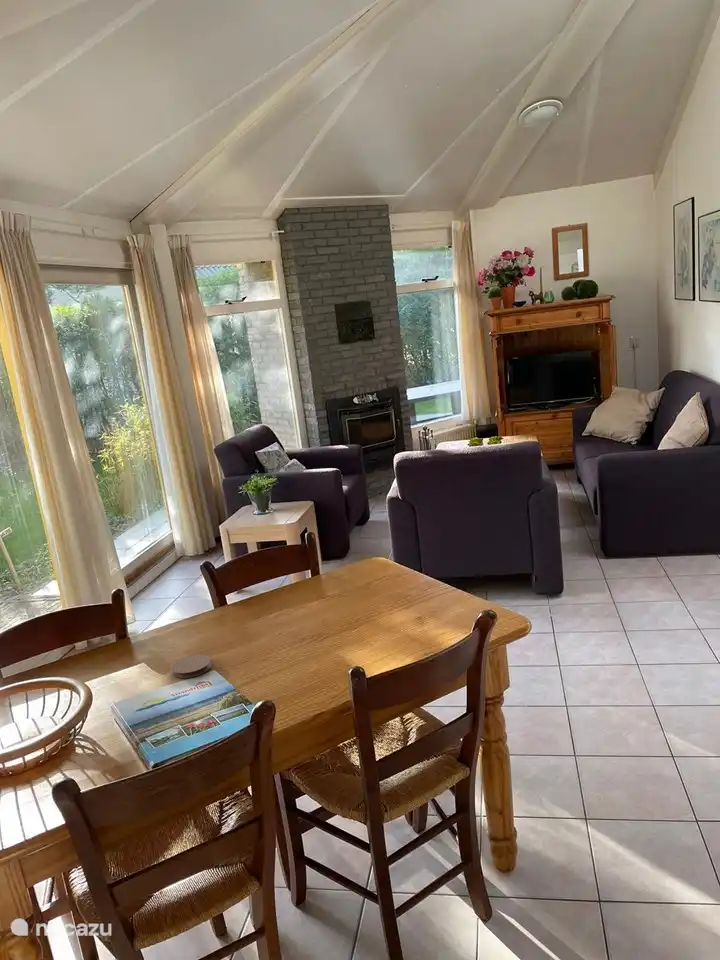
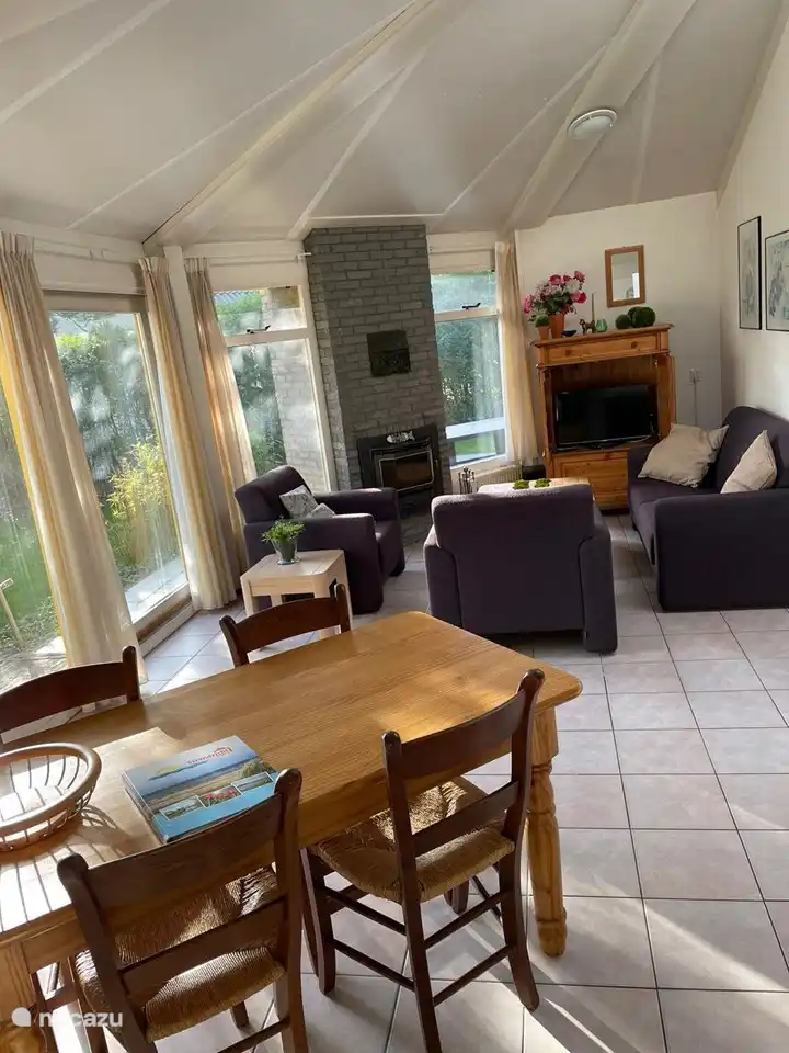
- coaster (191, 666)
